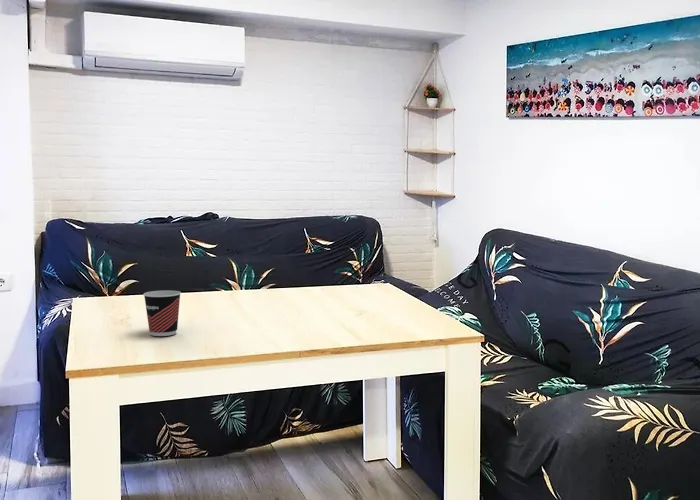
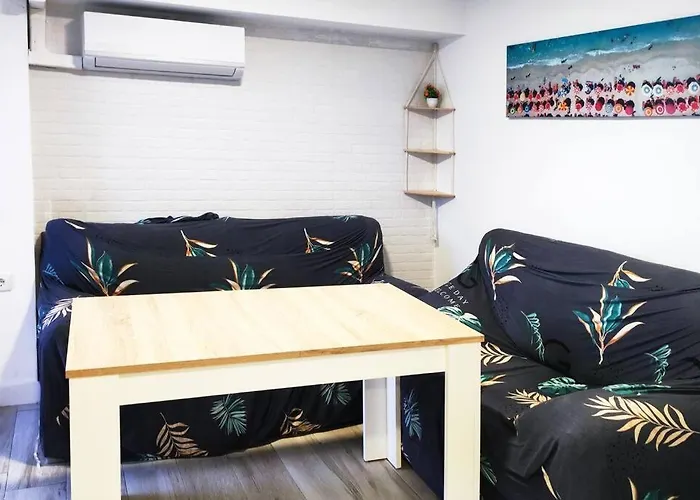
- cup (162, 313)
